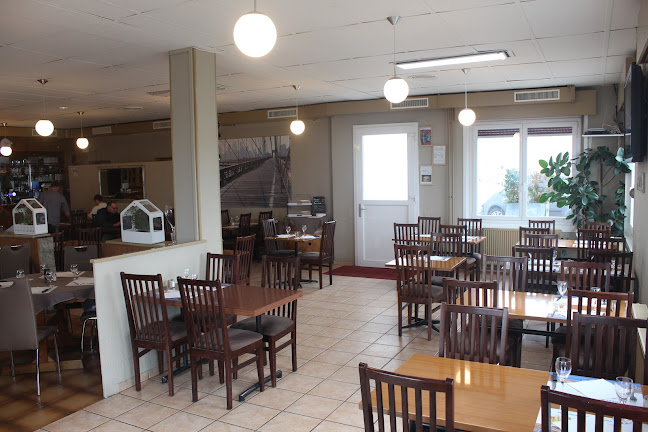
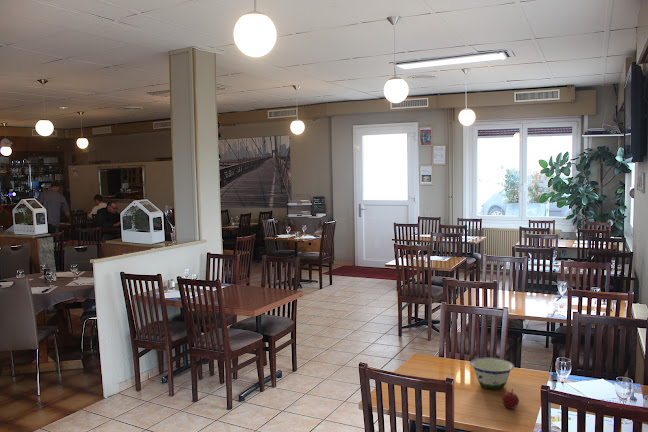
+ bowl (491, 374)
+ apple (510, 398)
